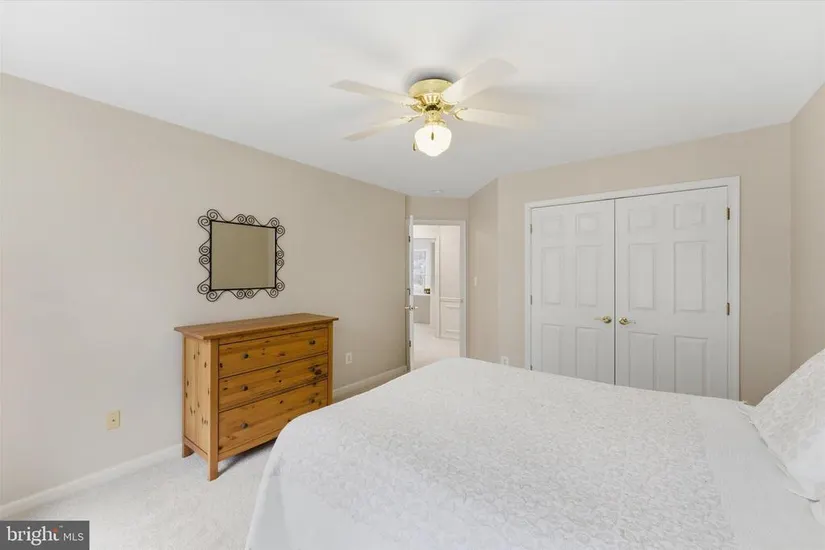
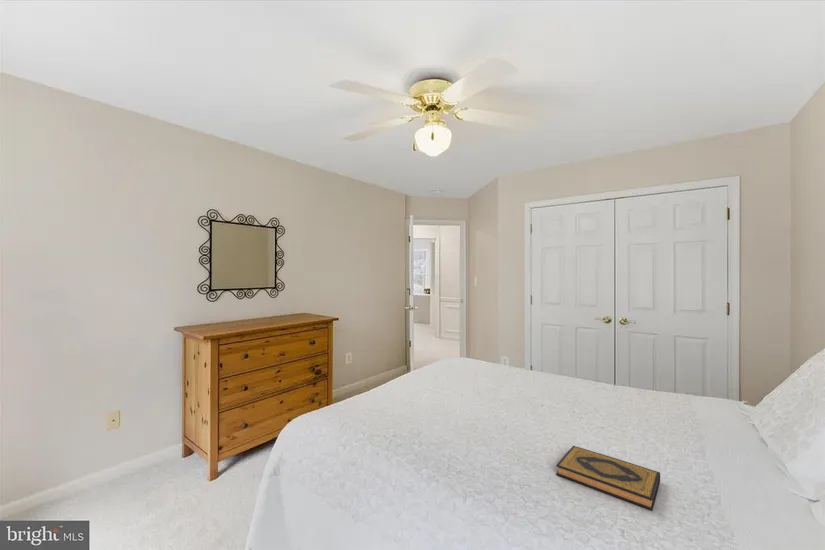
+ hardback book (607, 473)
